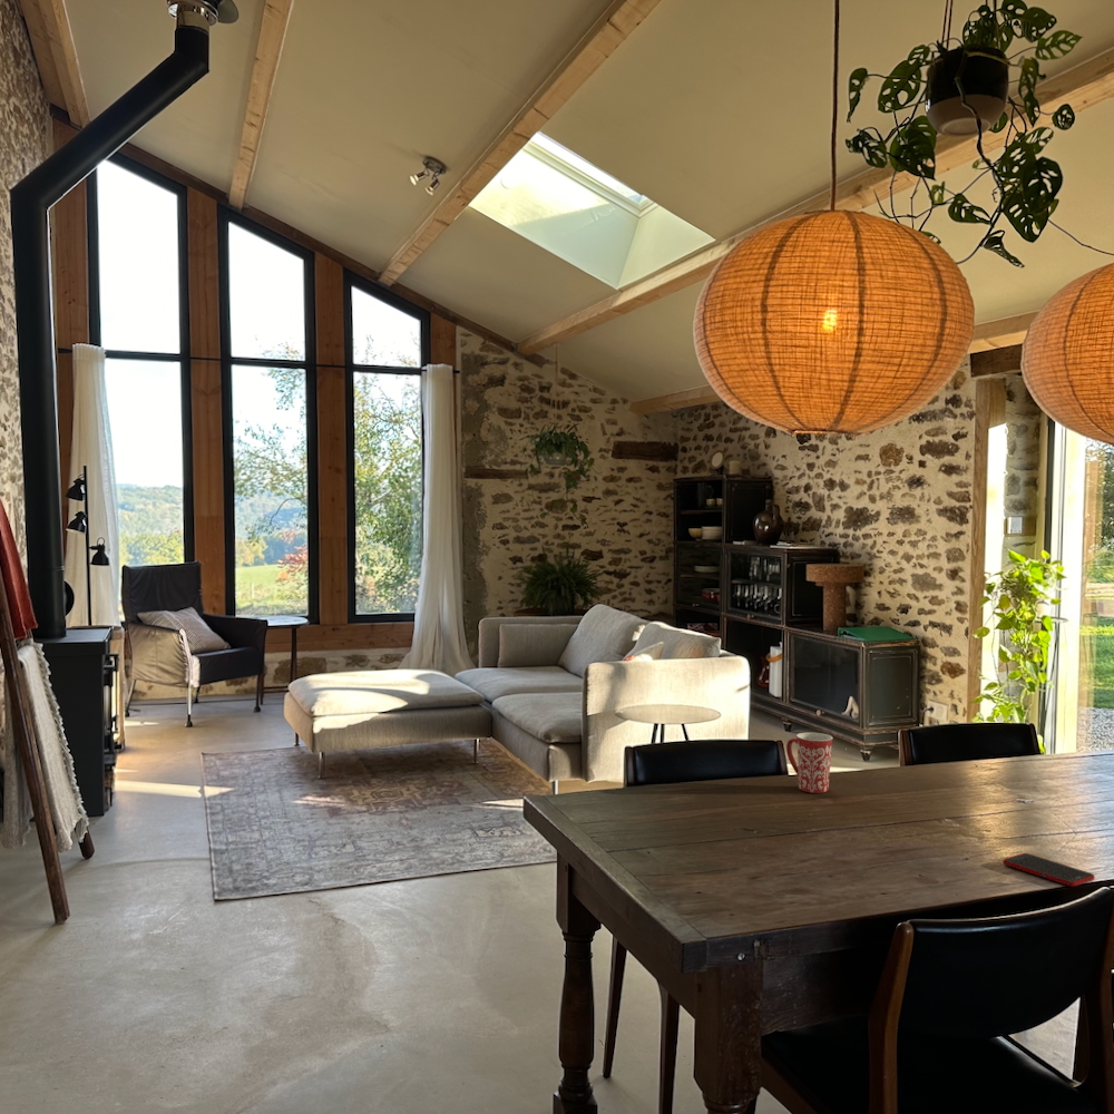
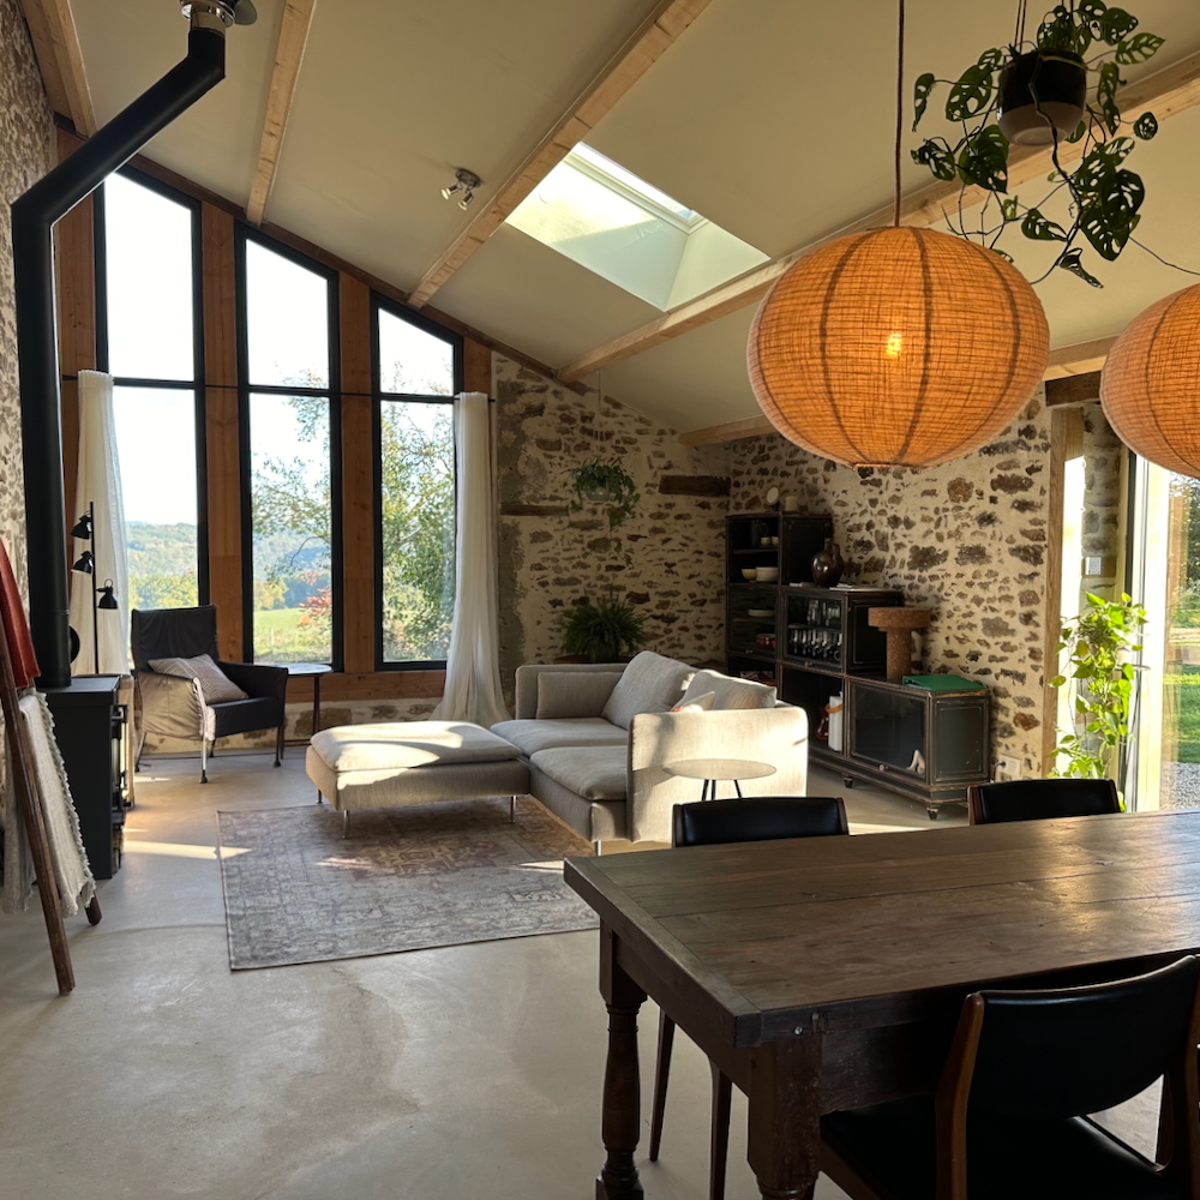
- mug (808, 761)
- cell phone (1047, 869)
